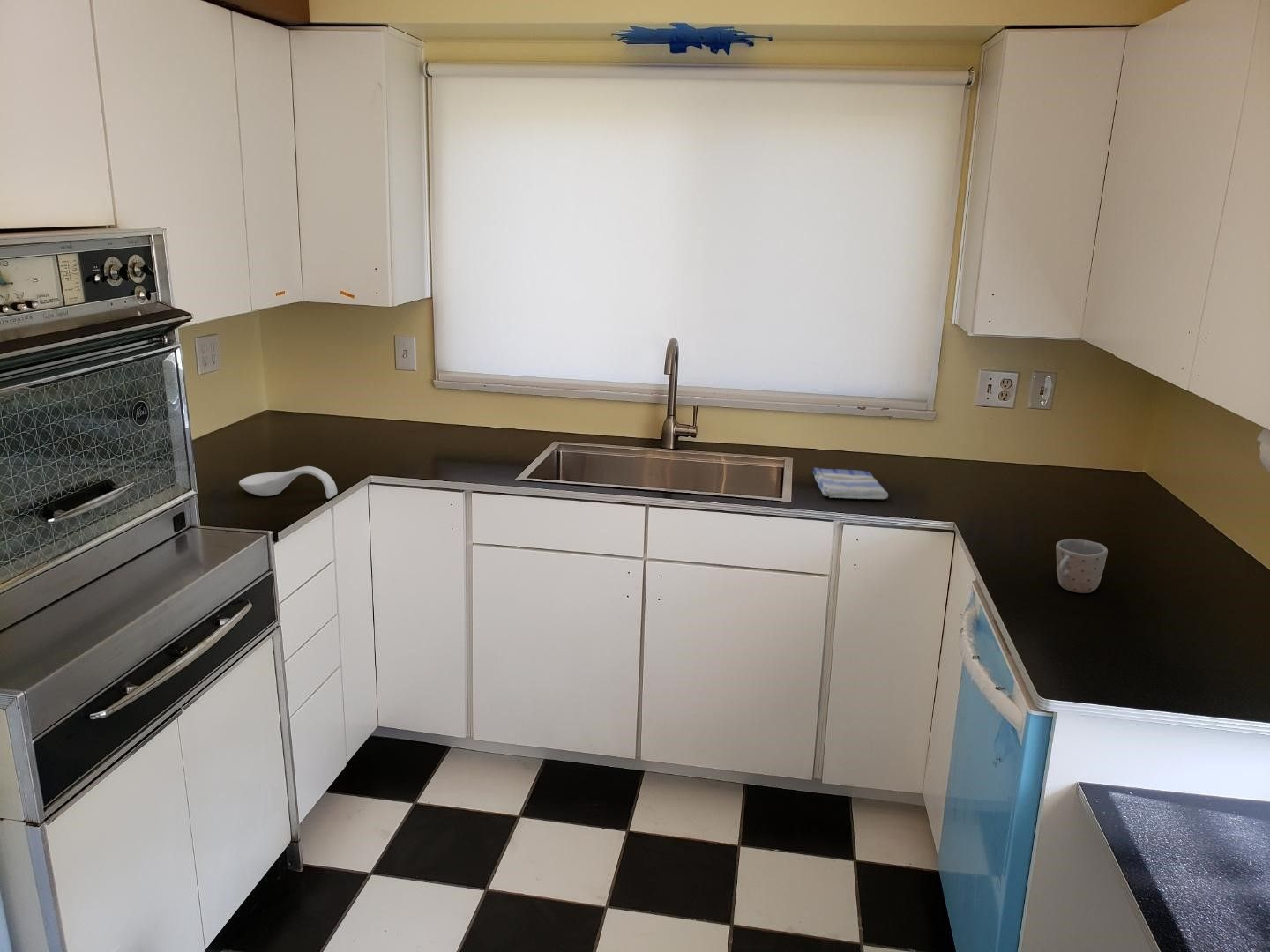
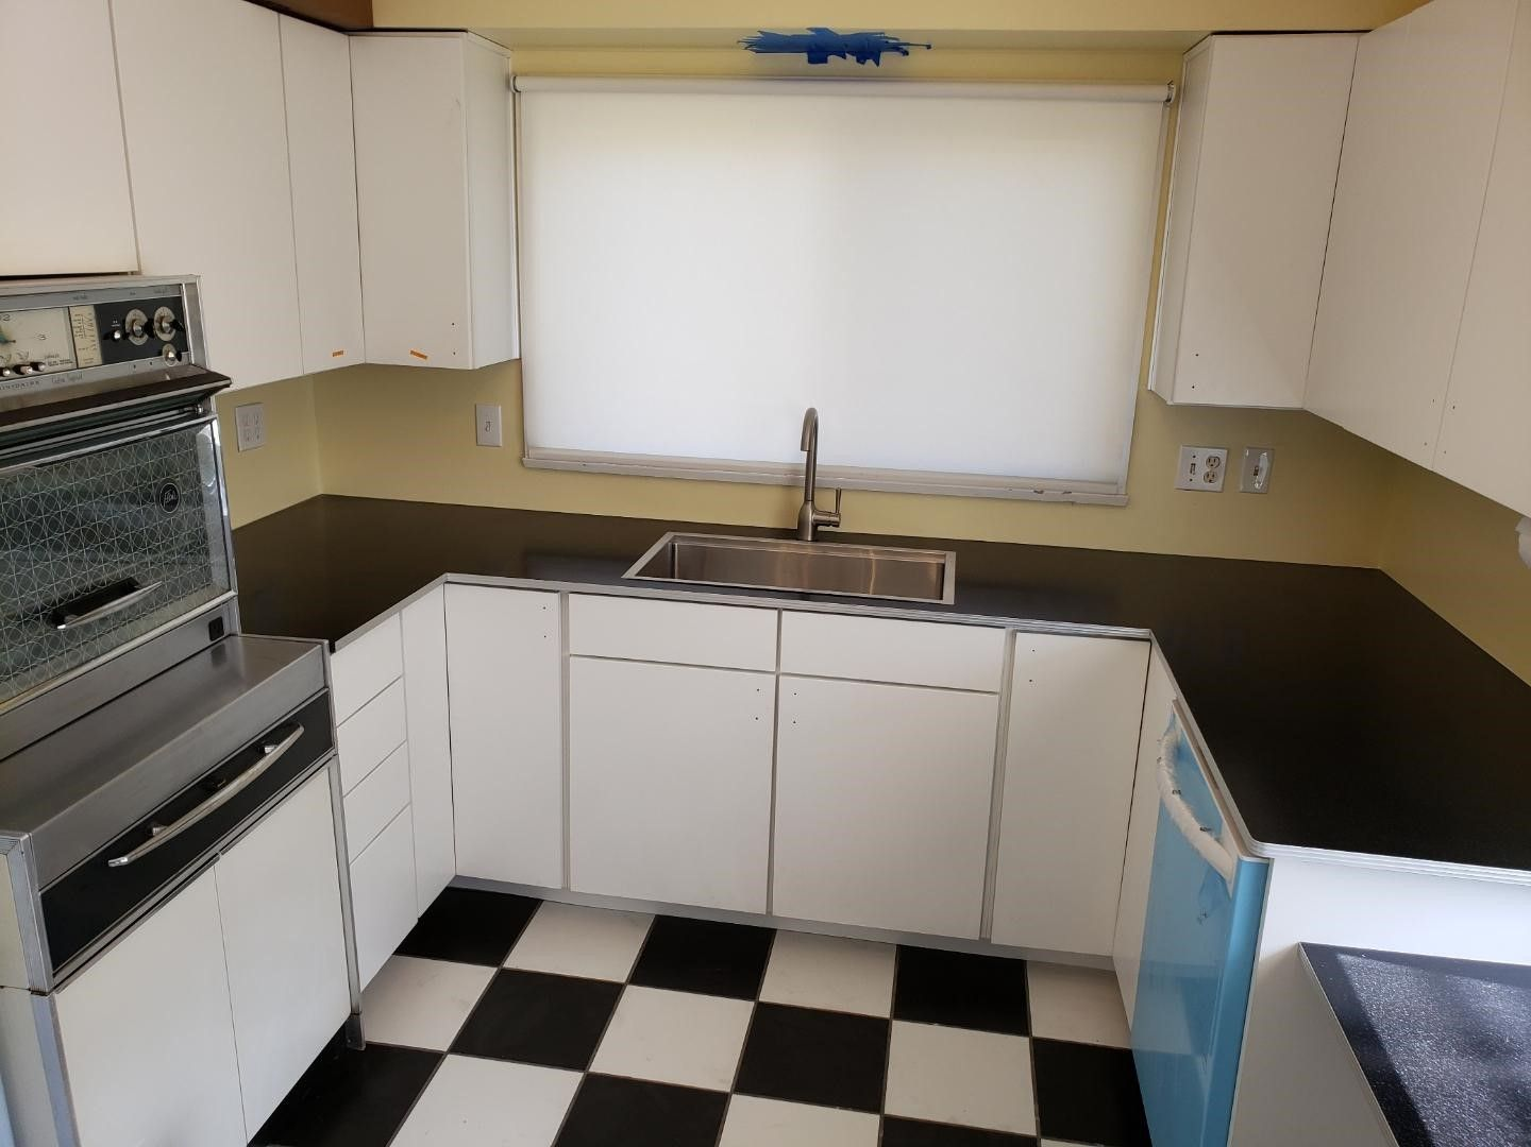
- dish towel (848, 482)
- spoon rest (288, 480)
- mug (1079, 566)
